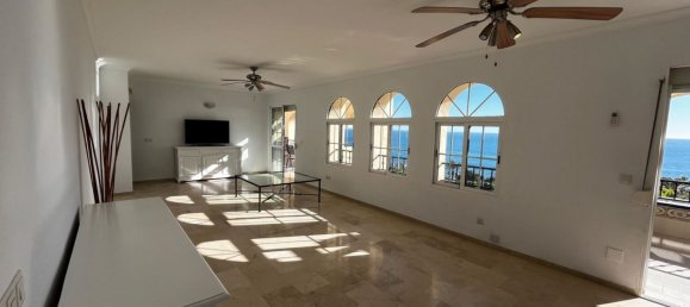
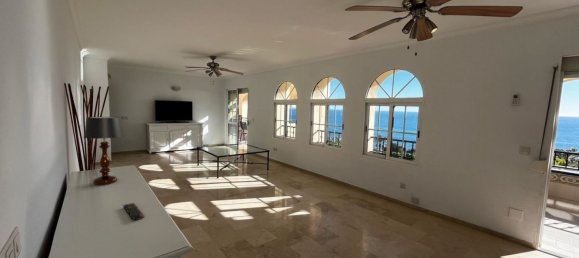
+ table lamp (104, 150)
+ remote control (133, 211)
